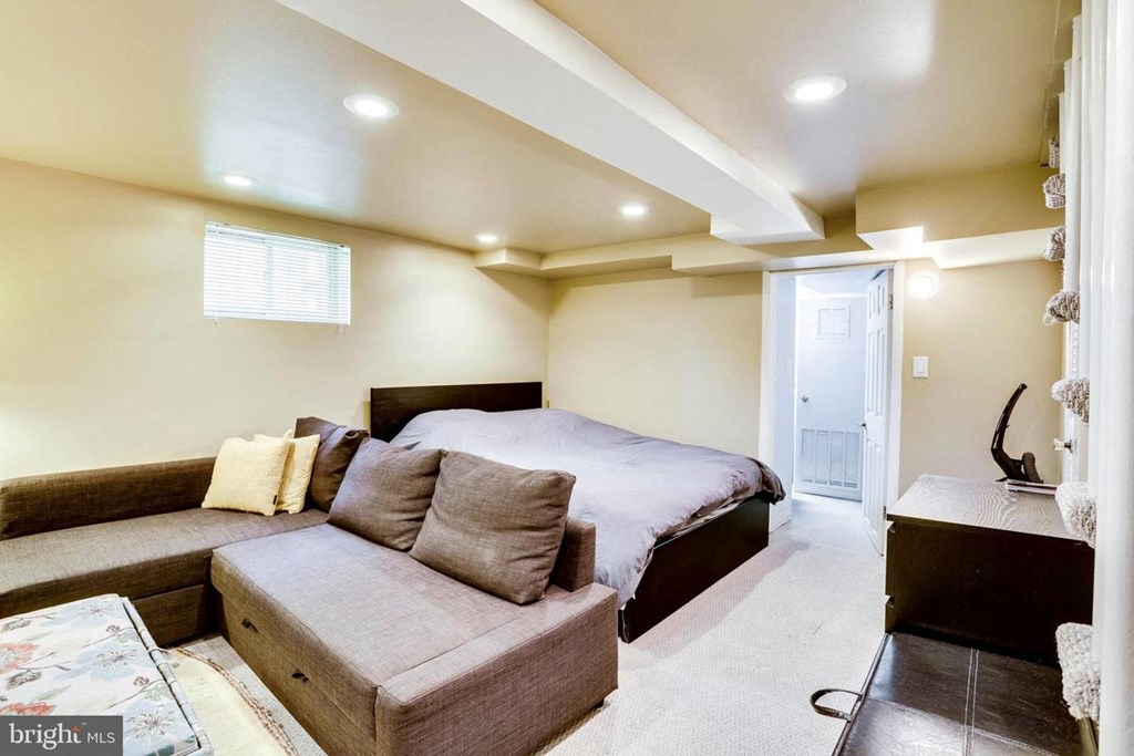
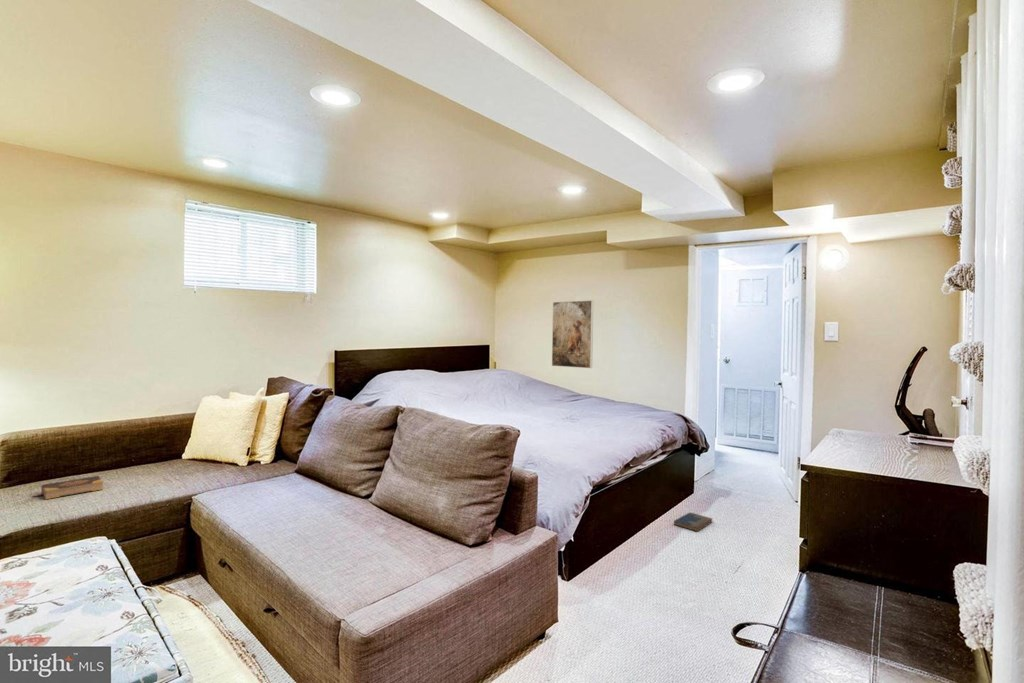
+ book (68, 487)
+ hardcover book (693, 521)
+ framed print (571, 334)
